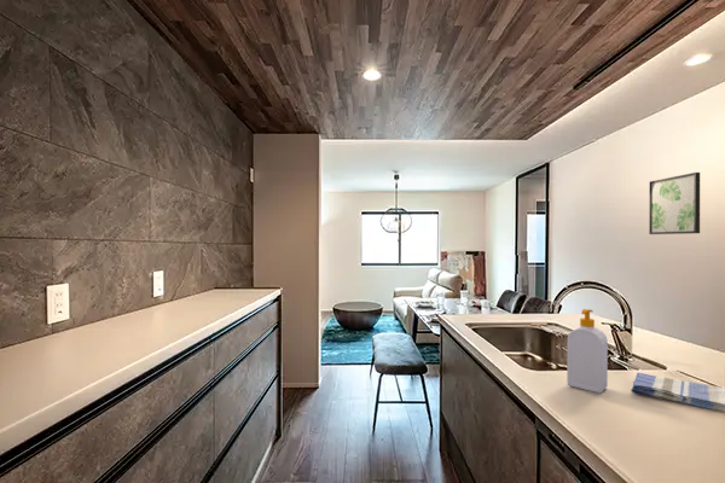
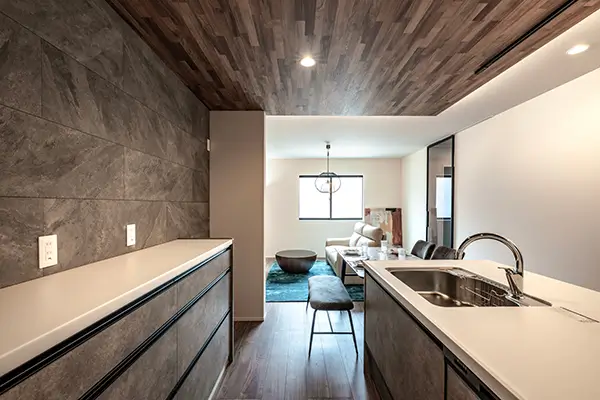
- soap bottle (586, 348)
- wall art (672, 205)
- dish towel (685, 390)
